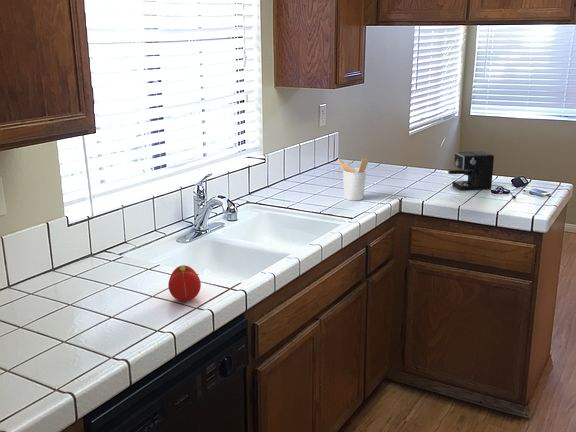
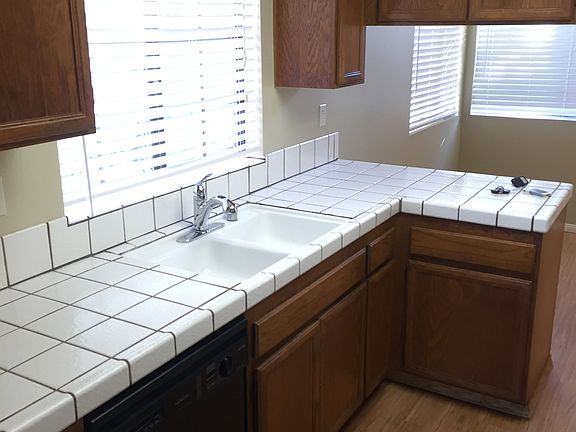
- utensil holder (350, 178)
- fruit (184, 281)
- coffee maker (482, 174)
